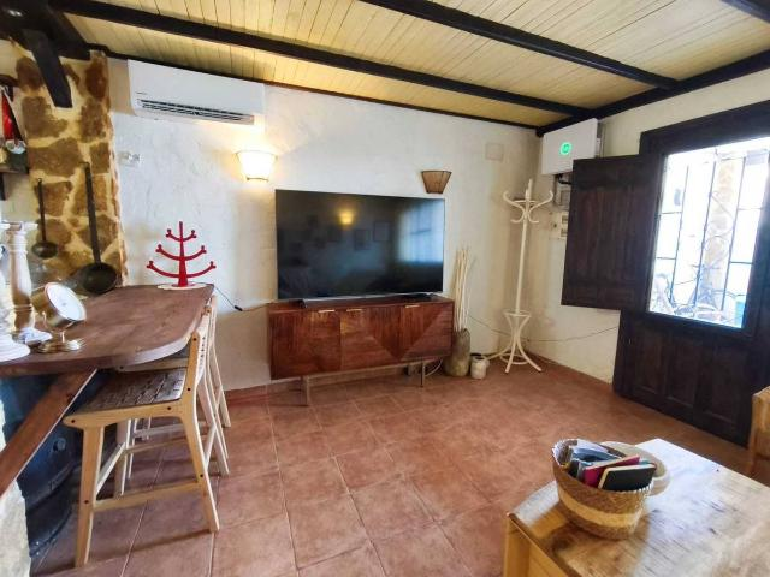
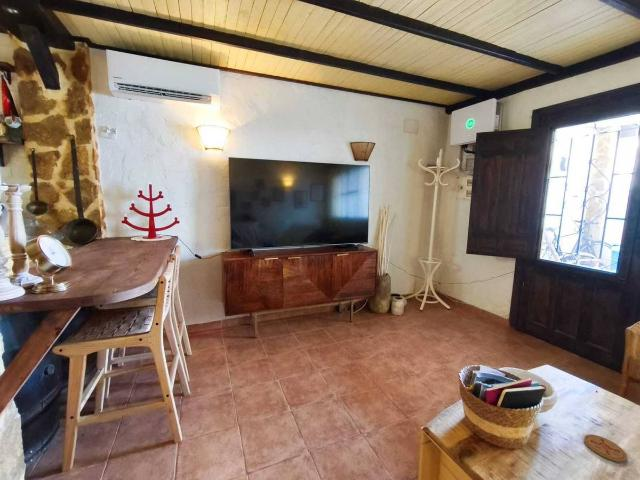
+ coaster (604, 447)
